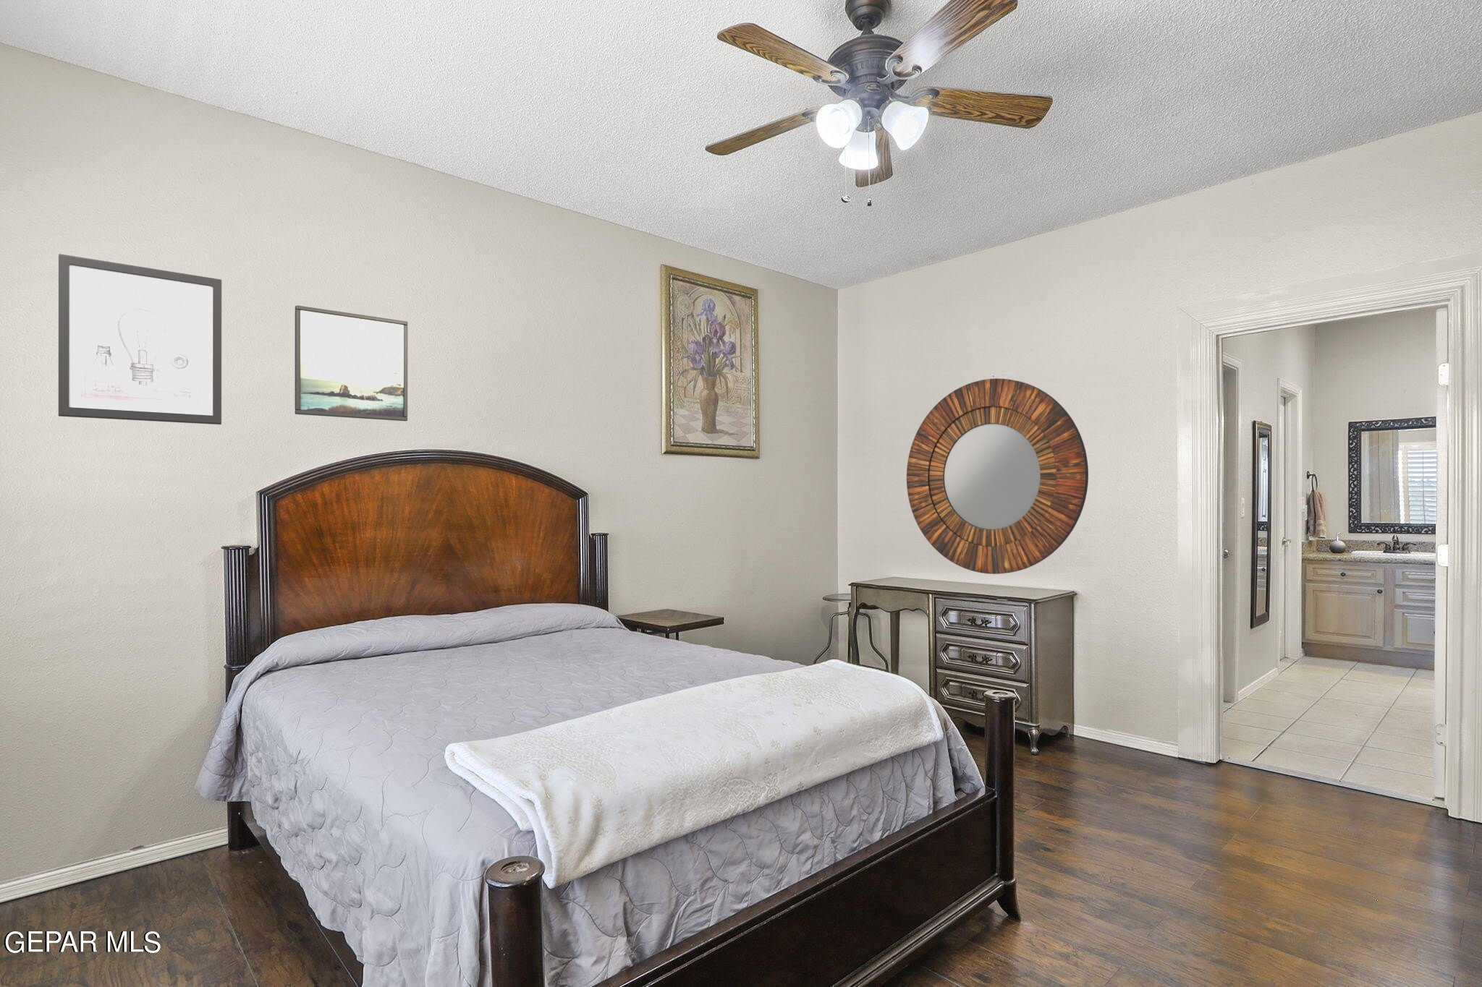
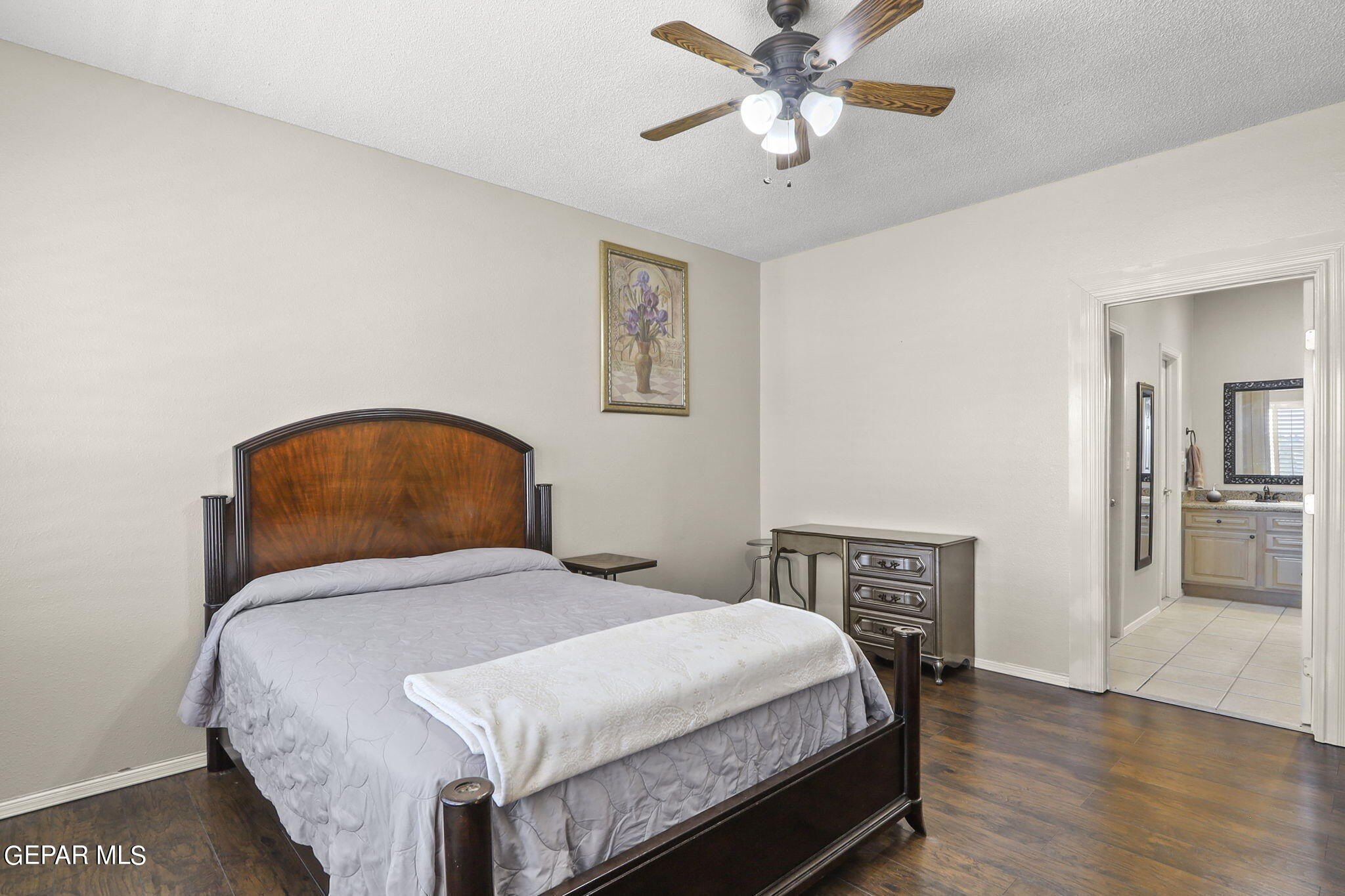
- home mirror (989, 476)
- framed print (353, 366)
- wall art (144, 344)
